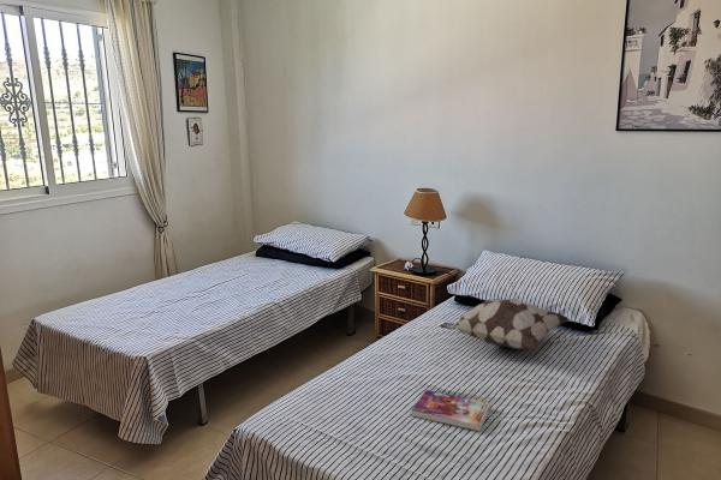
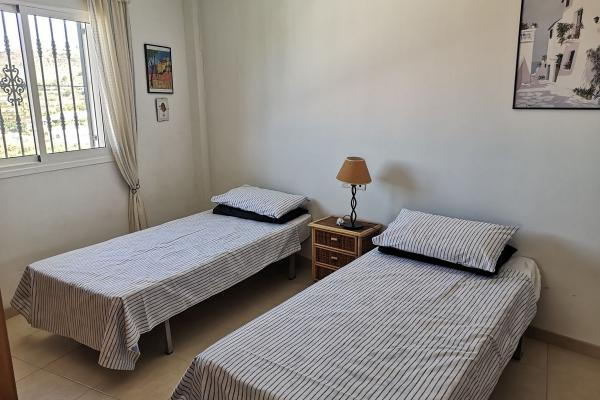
- book (451, 409)
- decorative pillow (505, 322)
